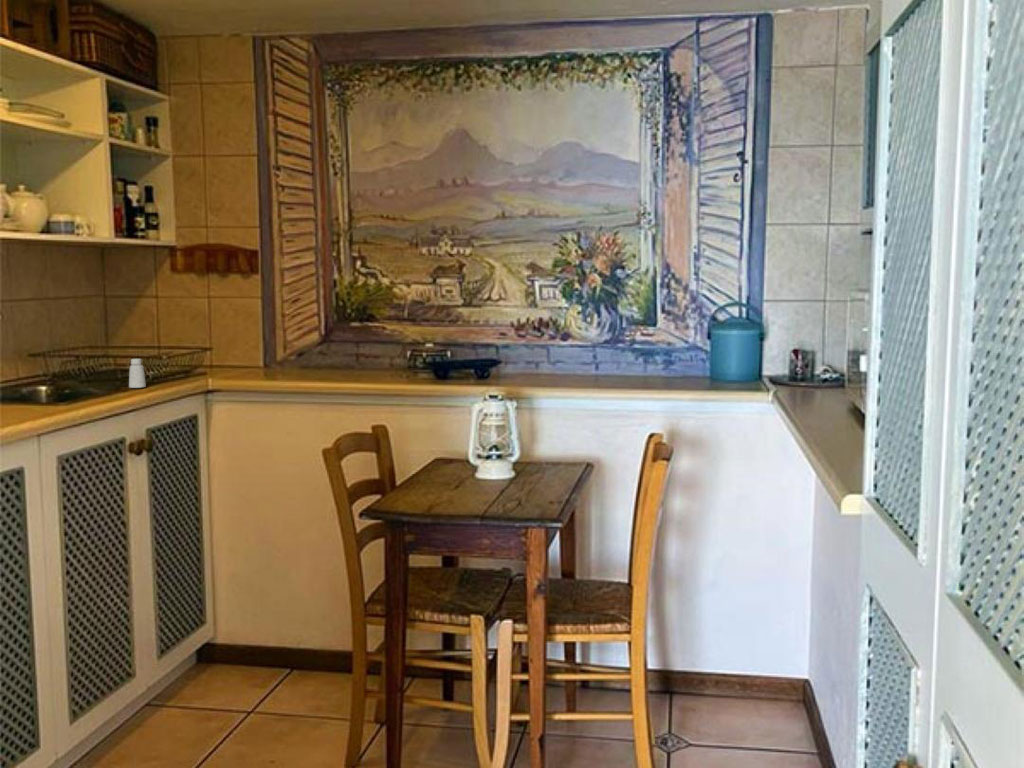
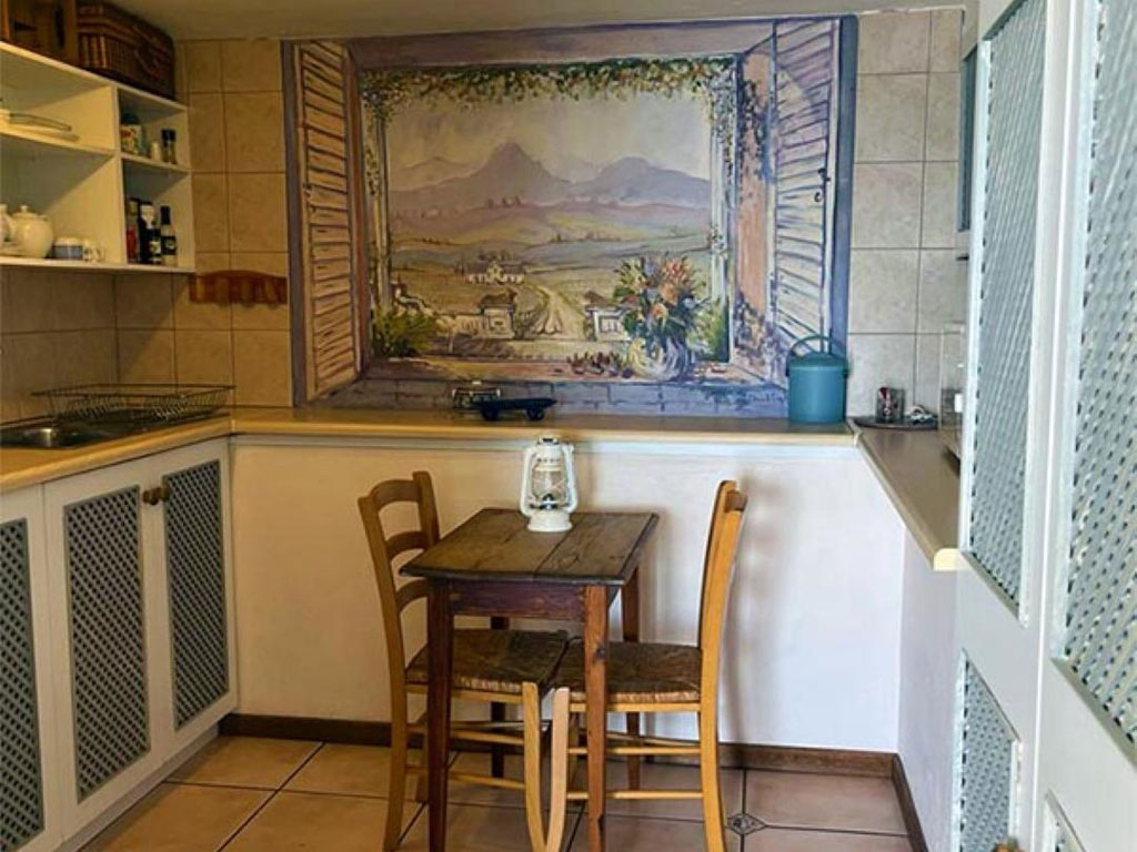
- saltshaker (136, 372)
